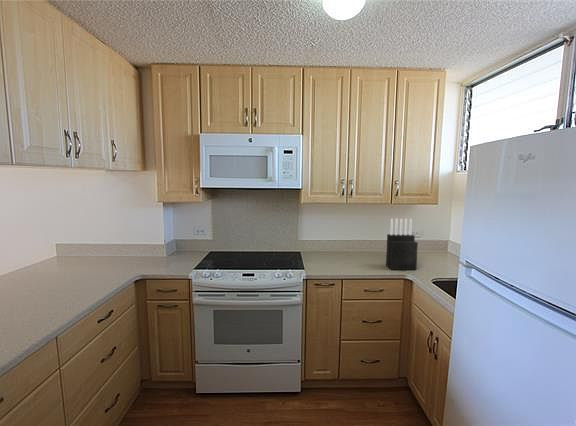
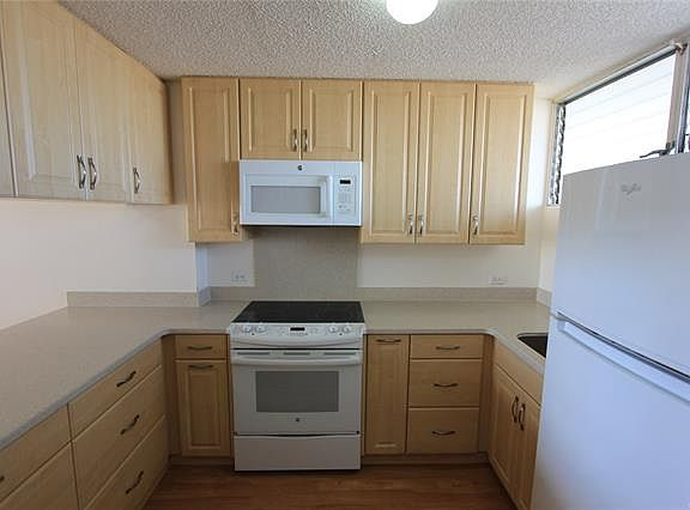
- knife block (402, 243)
